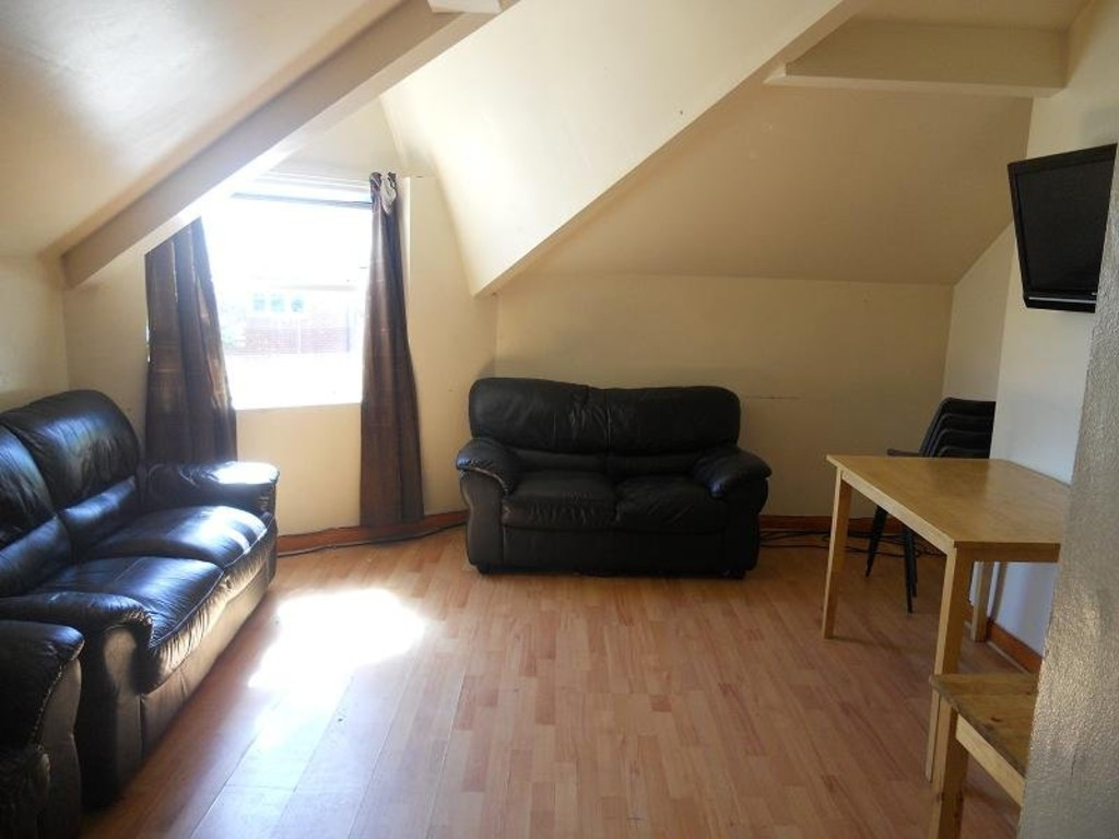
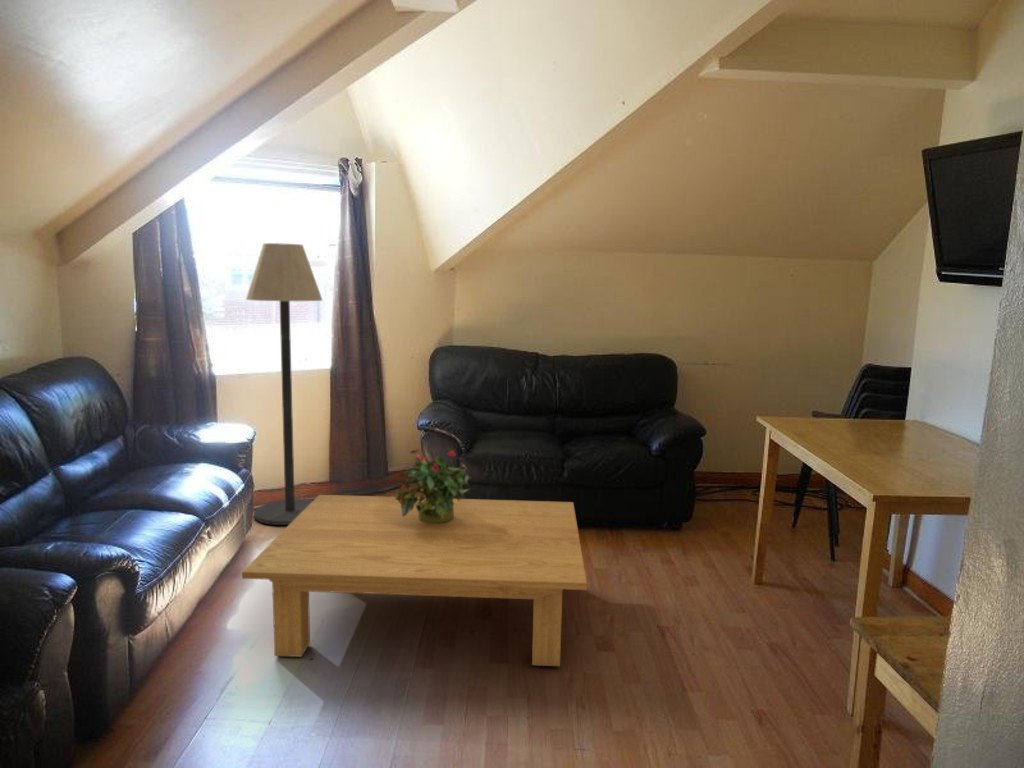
+ potted plant (434, 486)
+ coffee table (431, 572)
+ floor lamp (286, 382)
